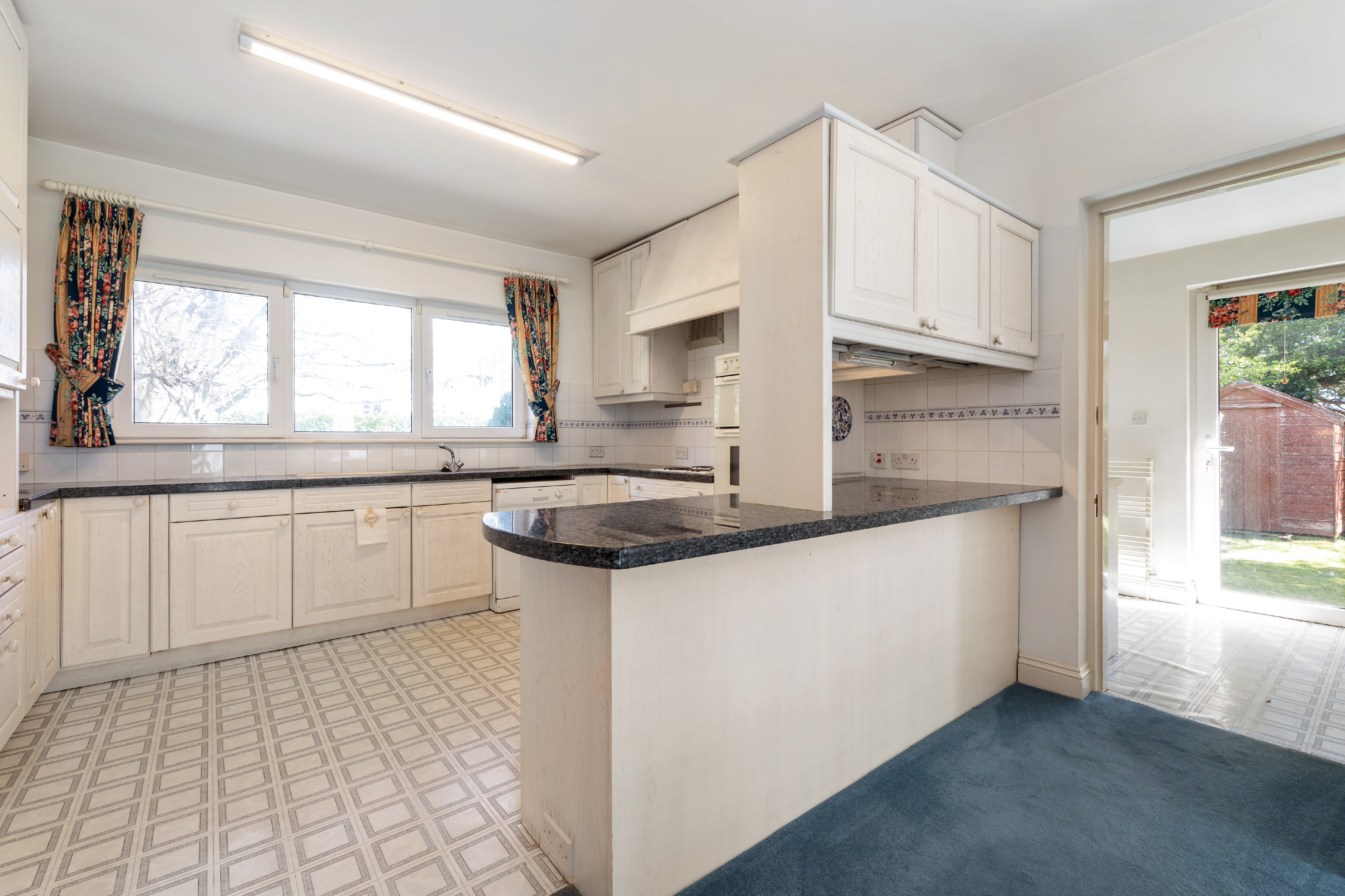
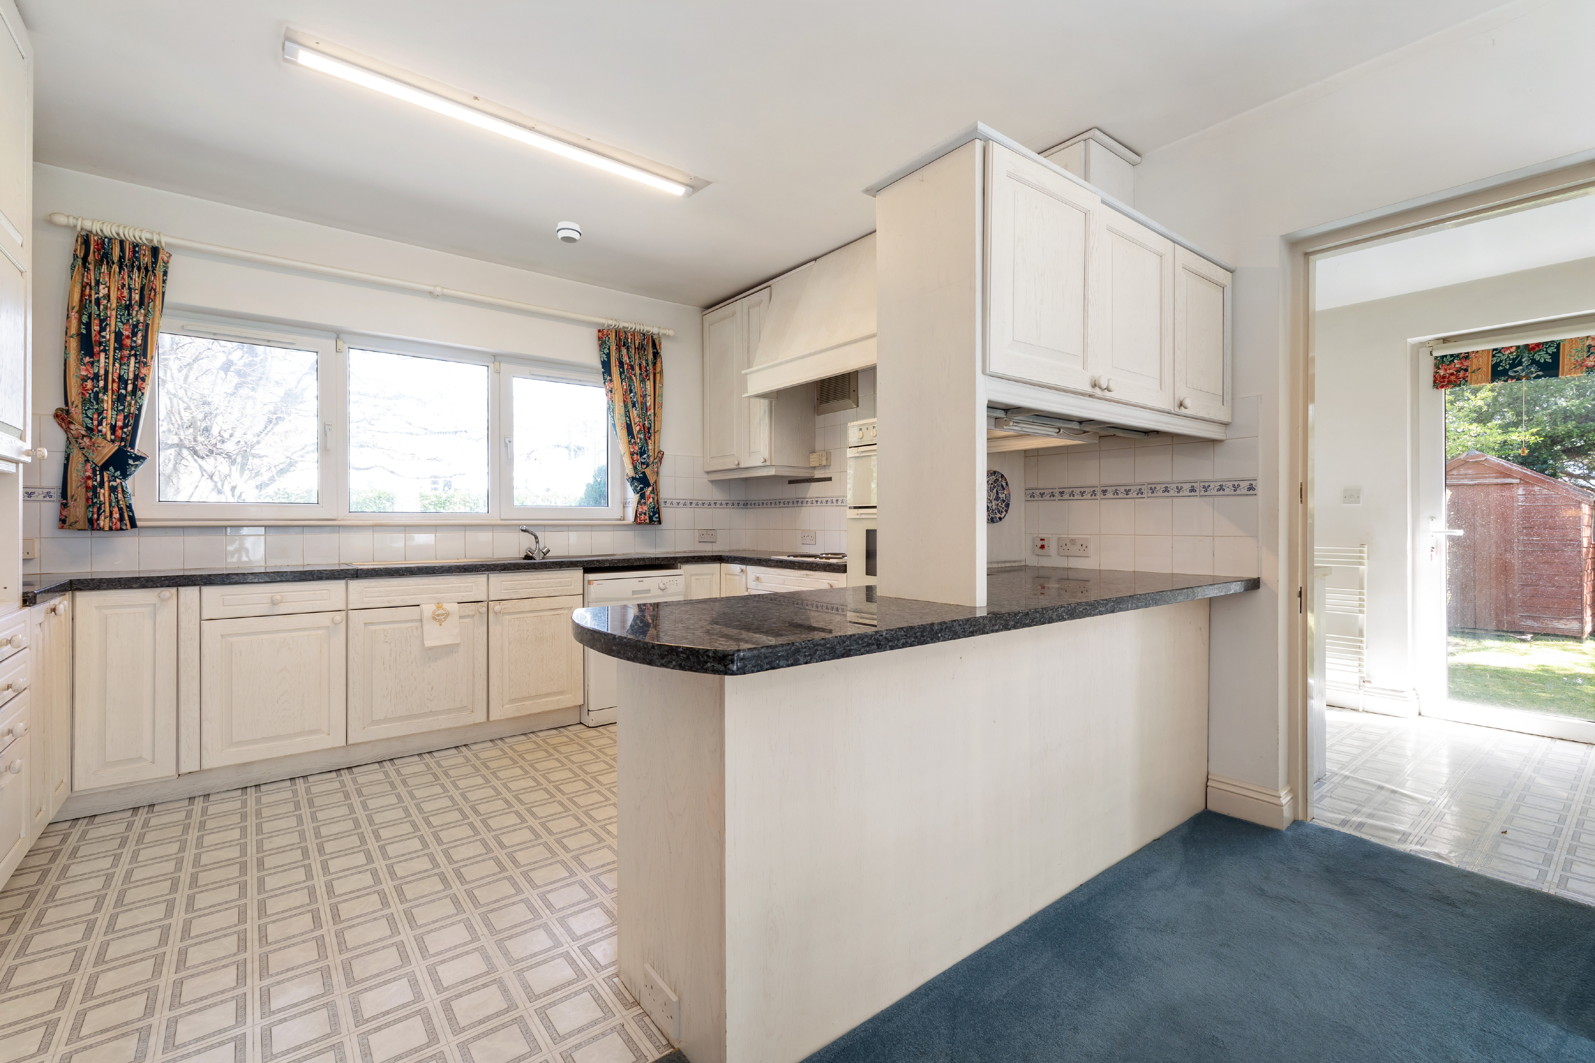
+ smoke detector (569, 233)
